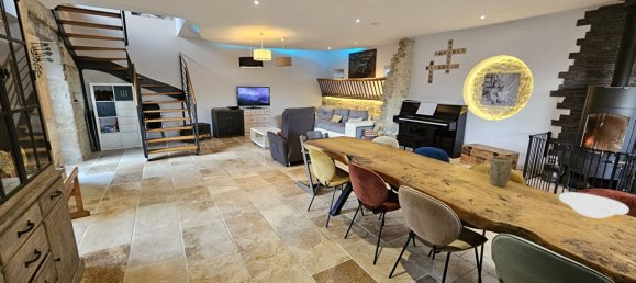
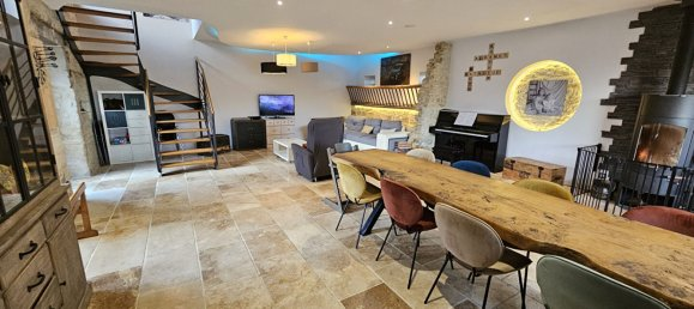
- plate (590, 207)
- plant pot (500, 171)
